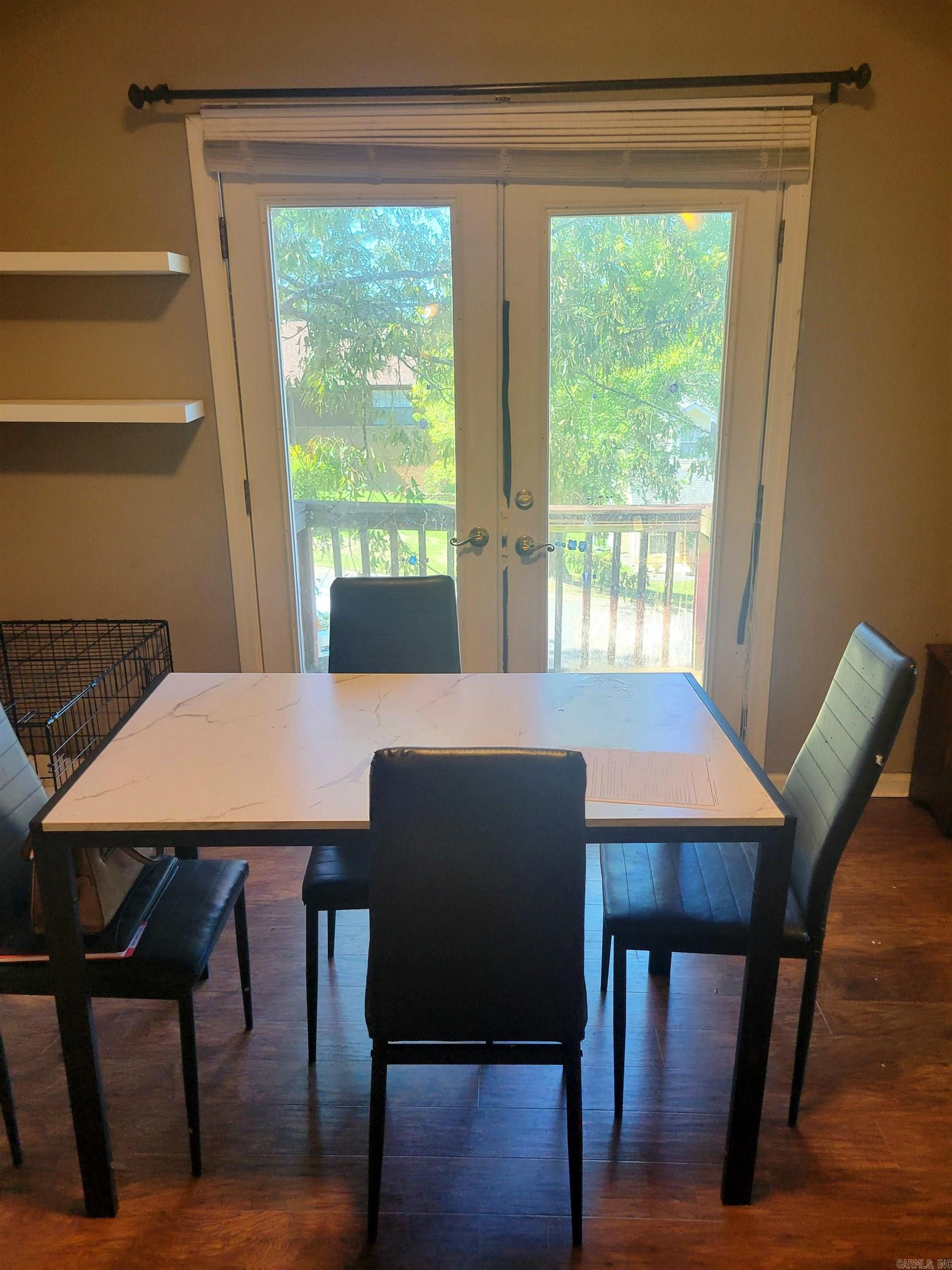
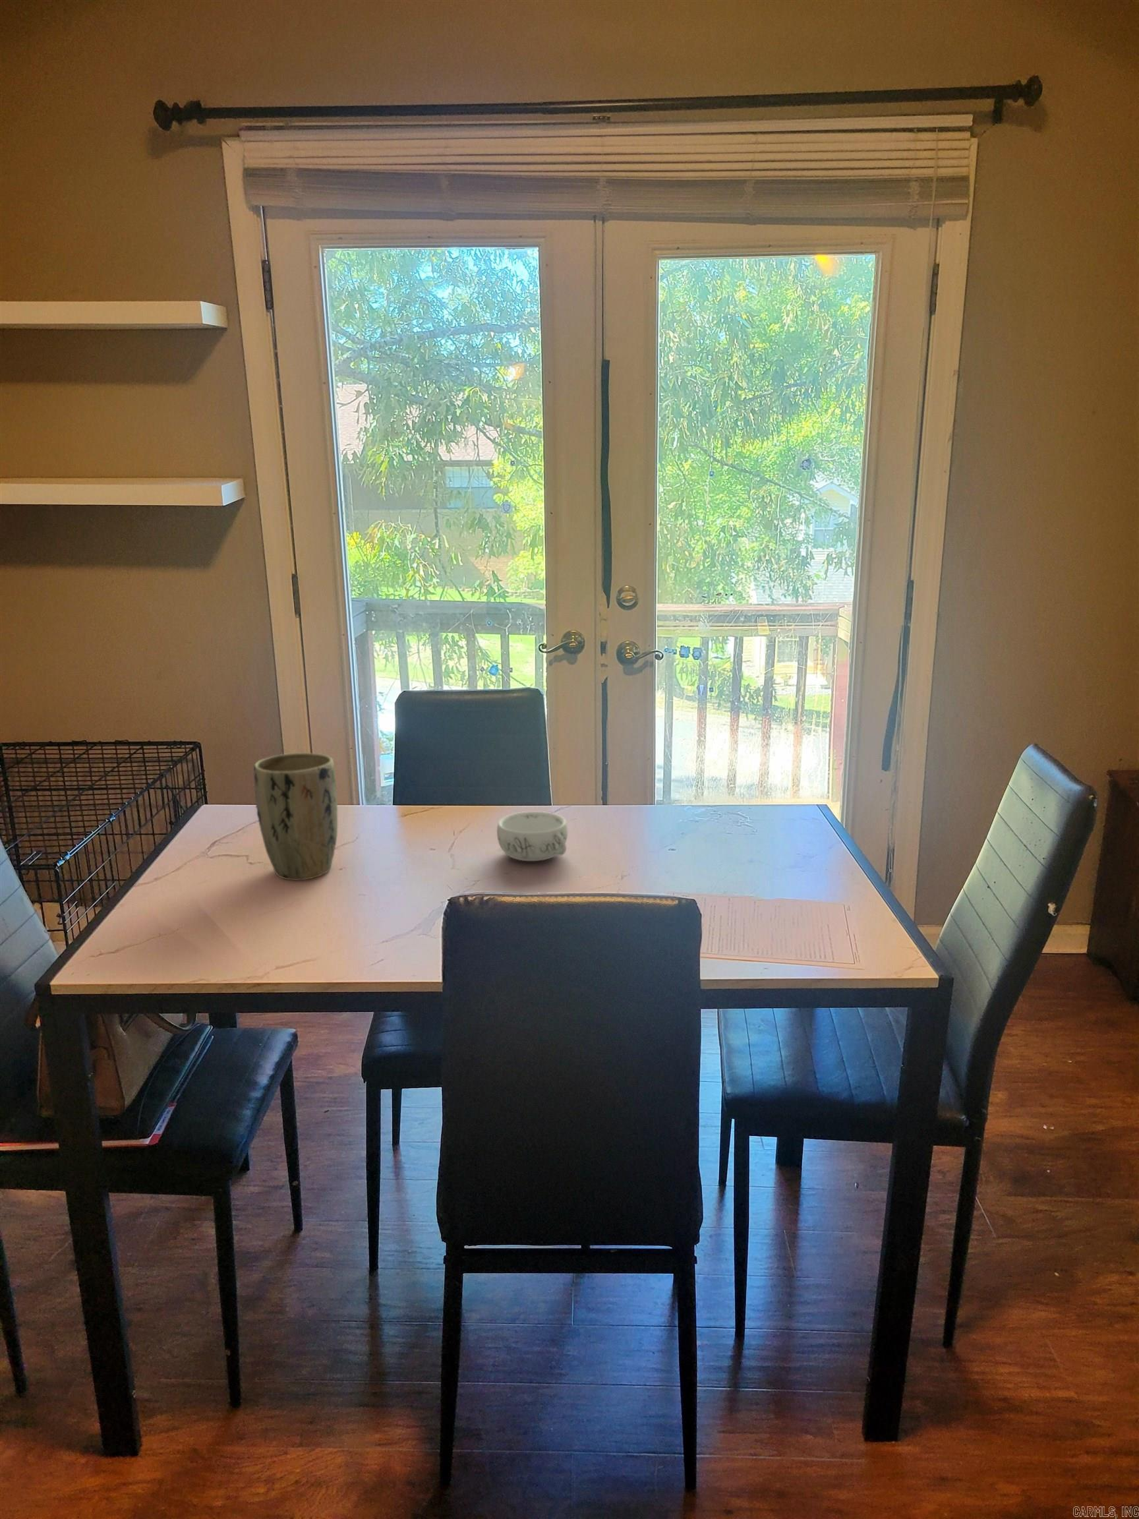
+ decorative bowl (536, 840)
+ plant pot (298, 817)
